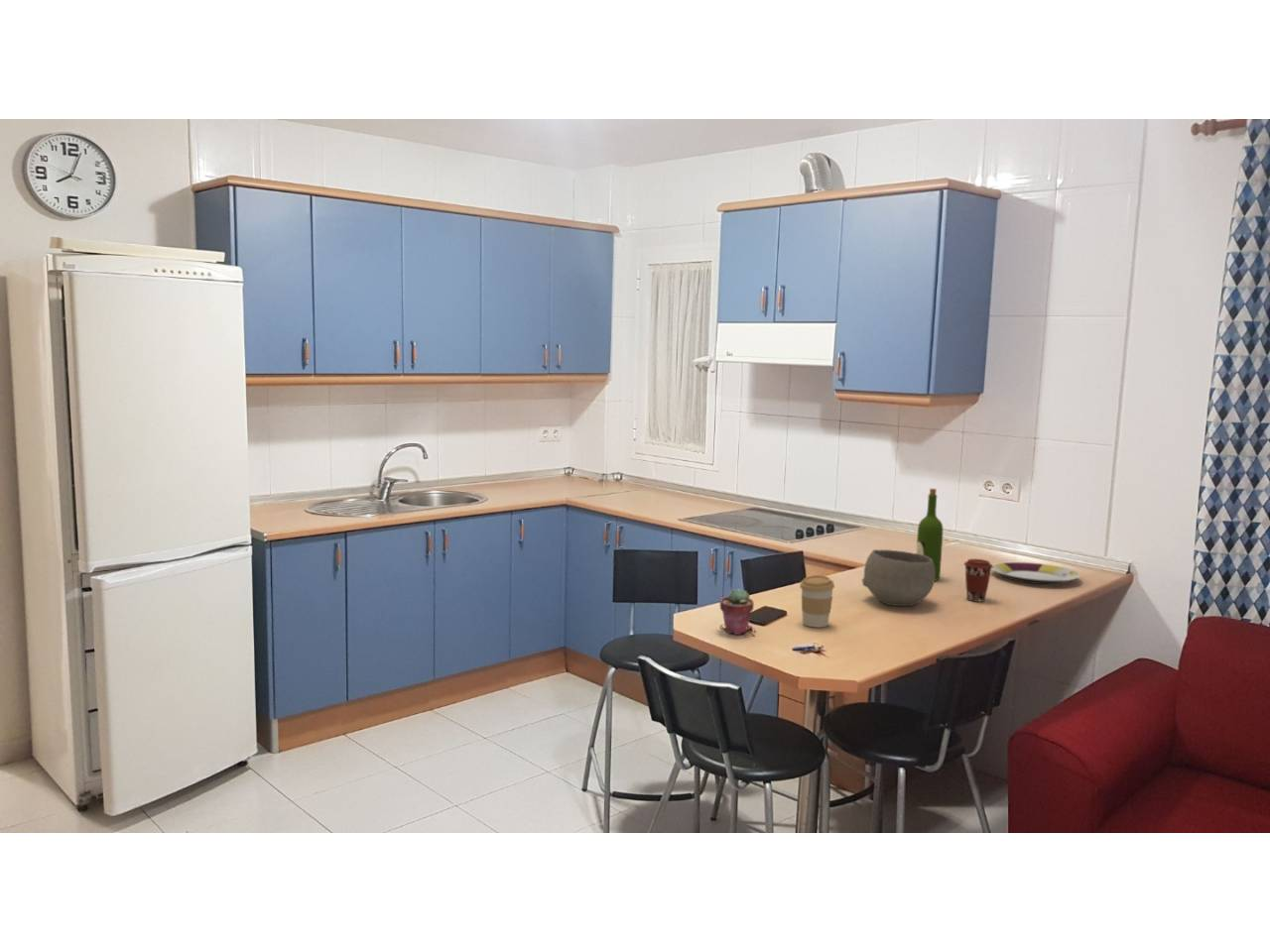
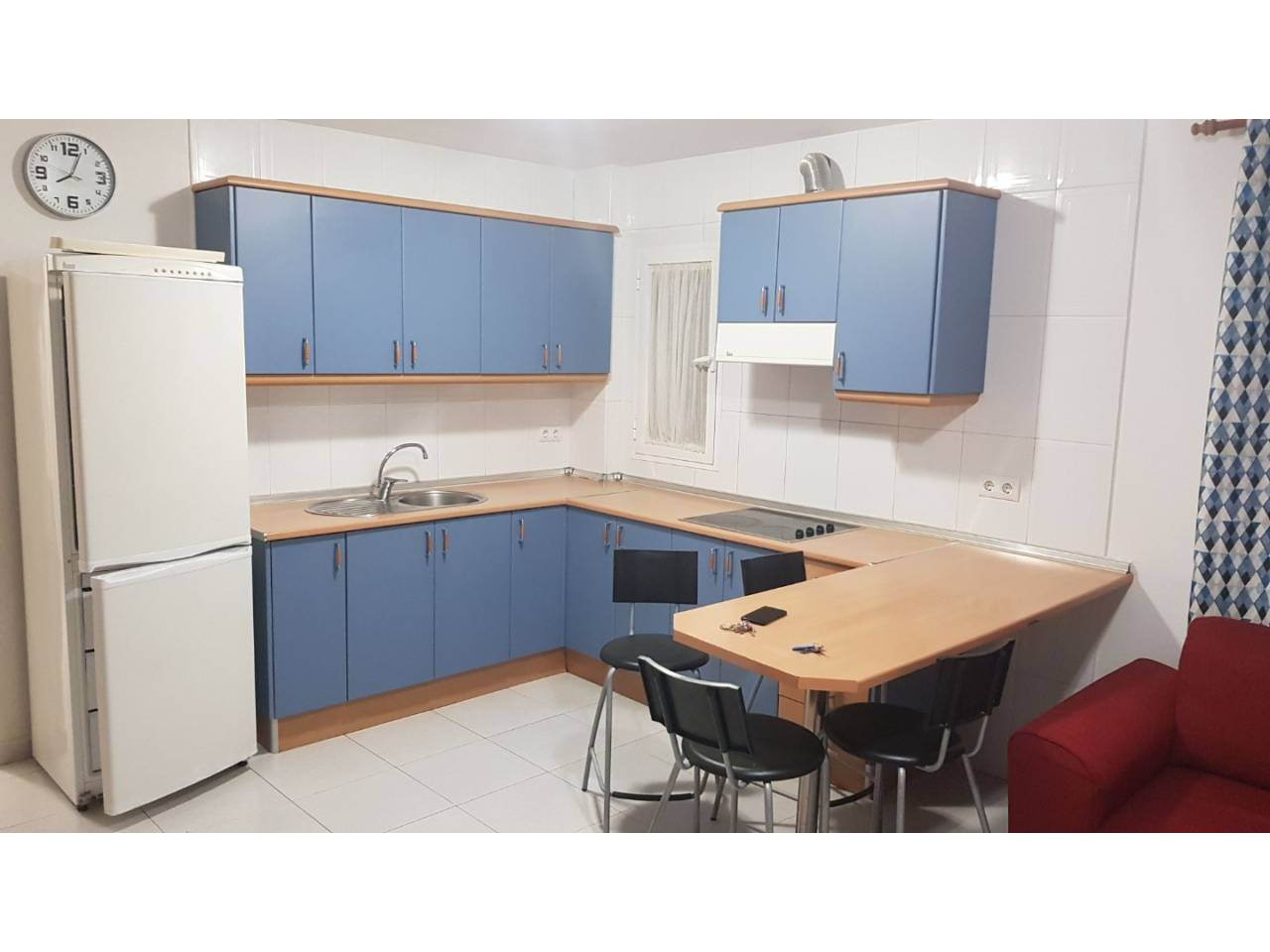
- plate (1034, 573)
- coffee cup (976, 580)
- bowl (899, 577)
- potted succulent (736, 609)
- coffee cup (816, 600)
- wine bottle (930, 534)
